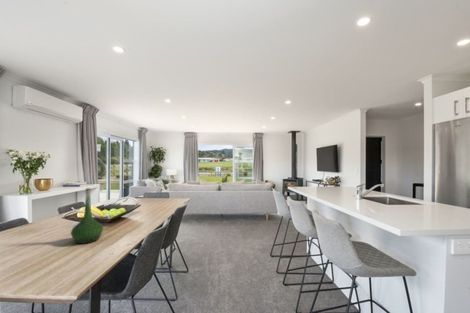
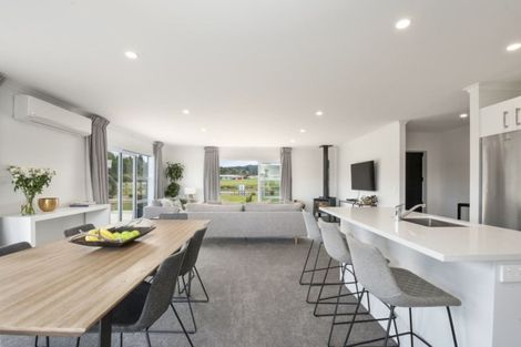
- vase (87, 214)
